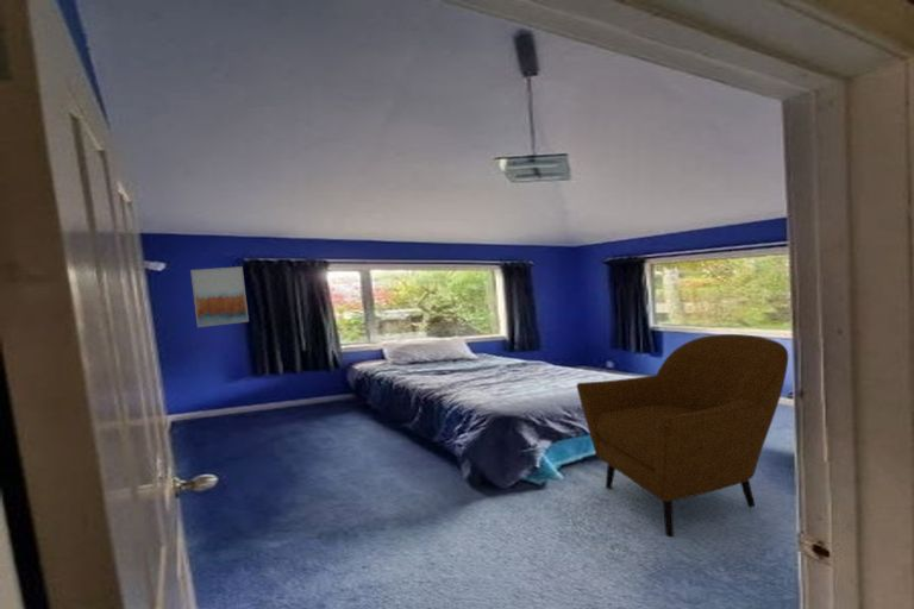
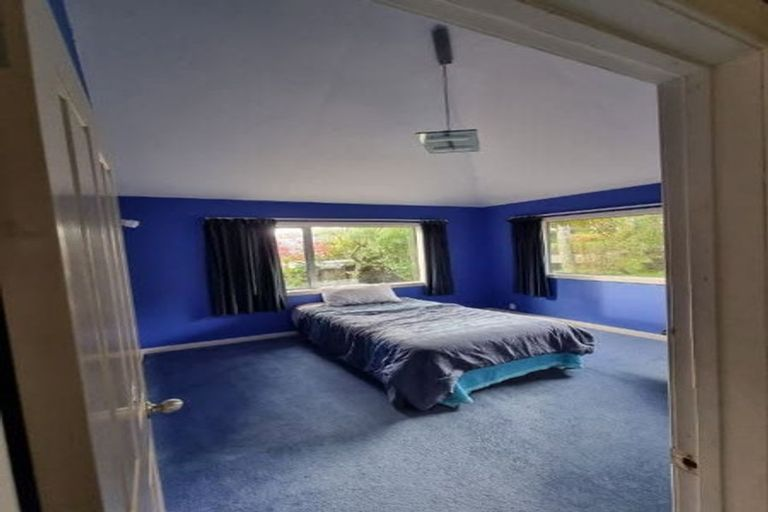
- armchair (688, 421)
- wall art (220, 296)
